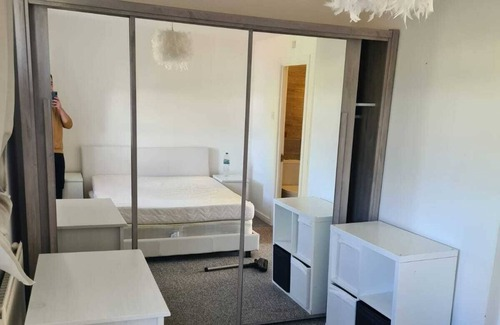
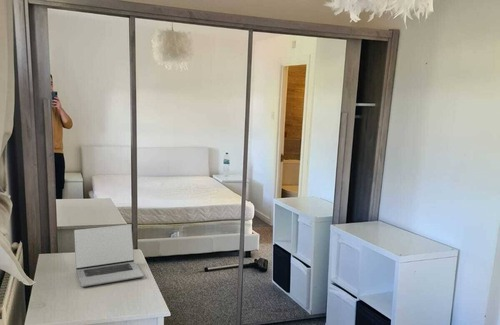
+ laptop (108, 253)
